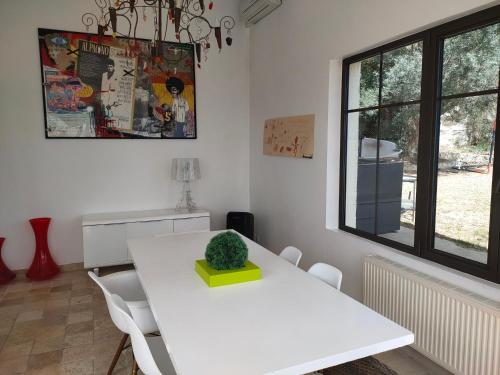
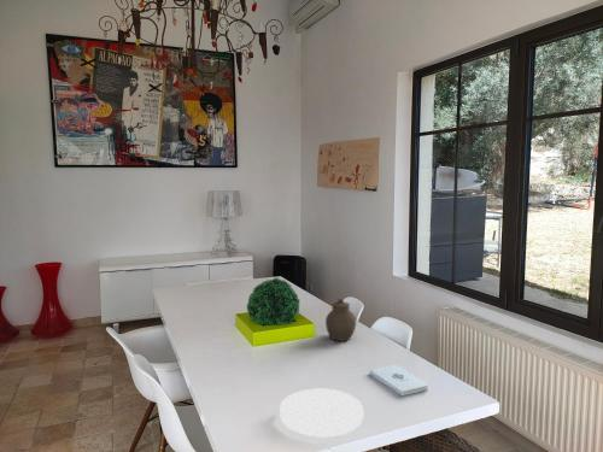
+ jar (340, 318)
+ notepad (398, 378)
+ plate (321, 410)
